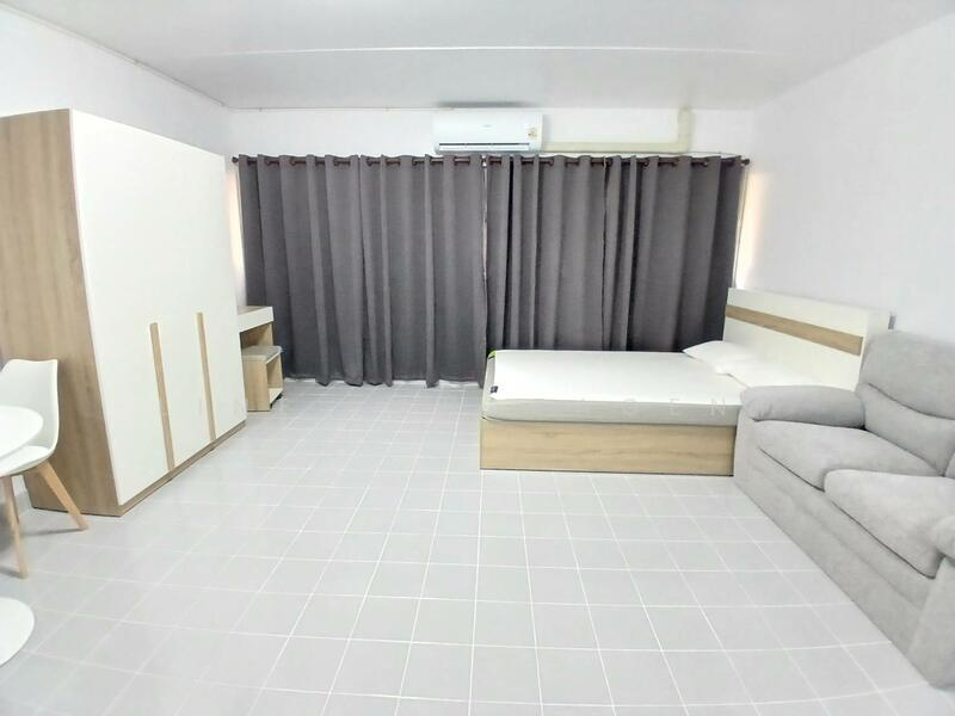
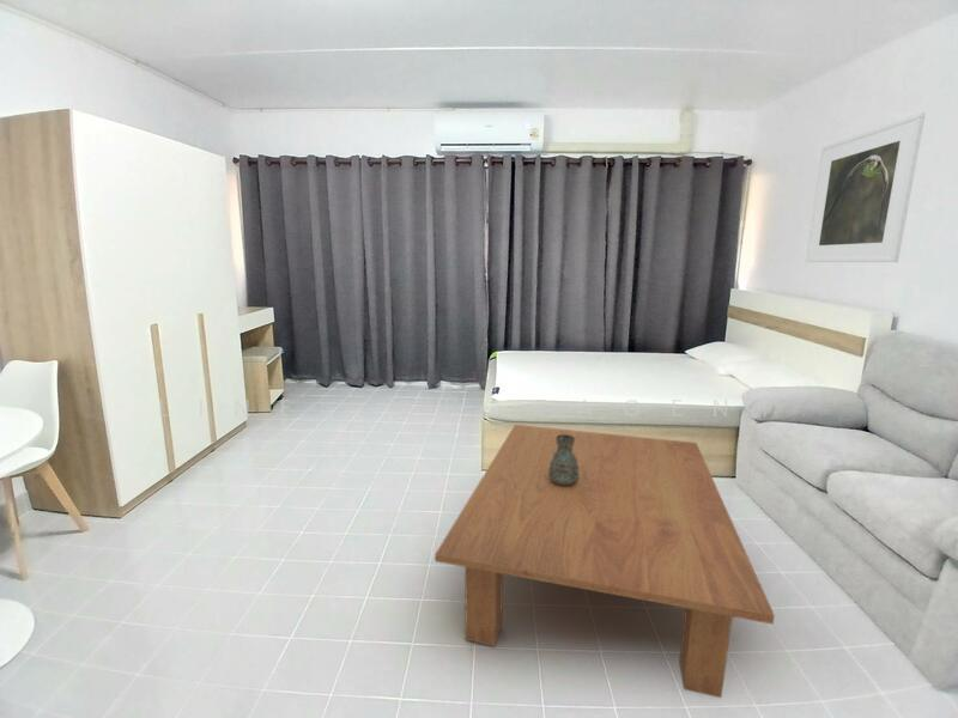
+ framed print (855, 199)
+ coffee table (594, 525)
+ decorative vase (564, 458)
